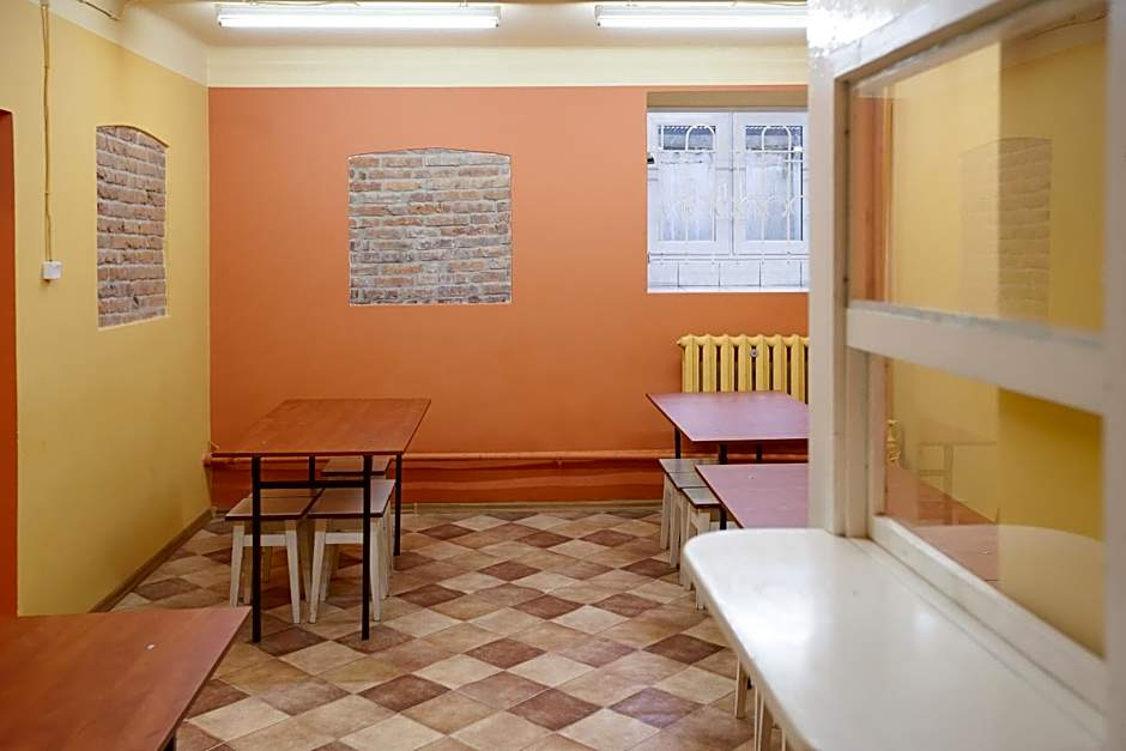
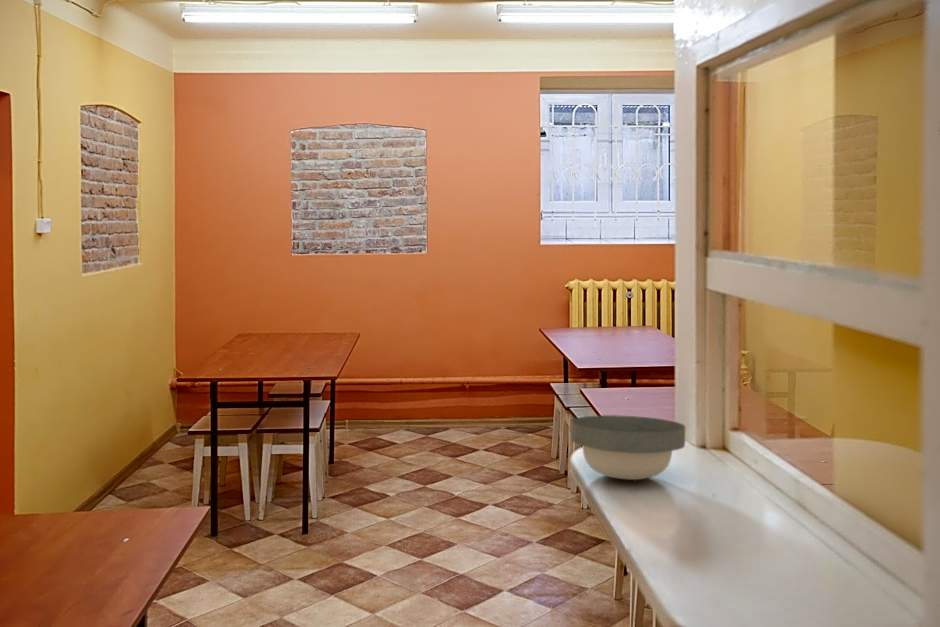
+ bowl (627, 449)
